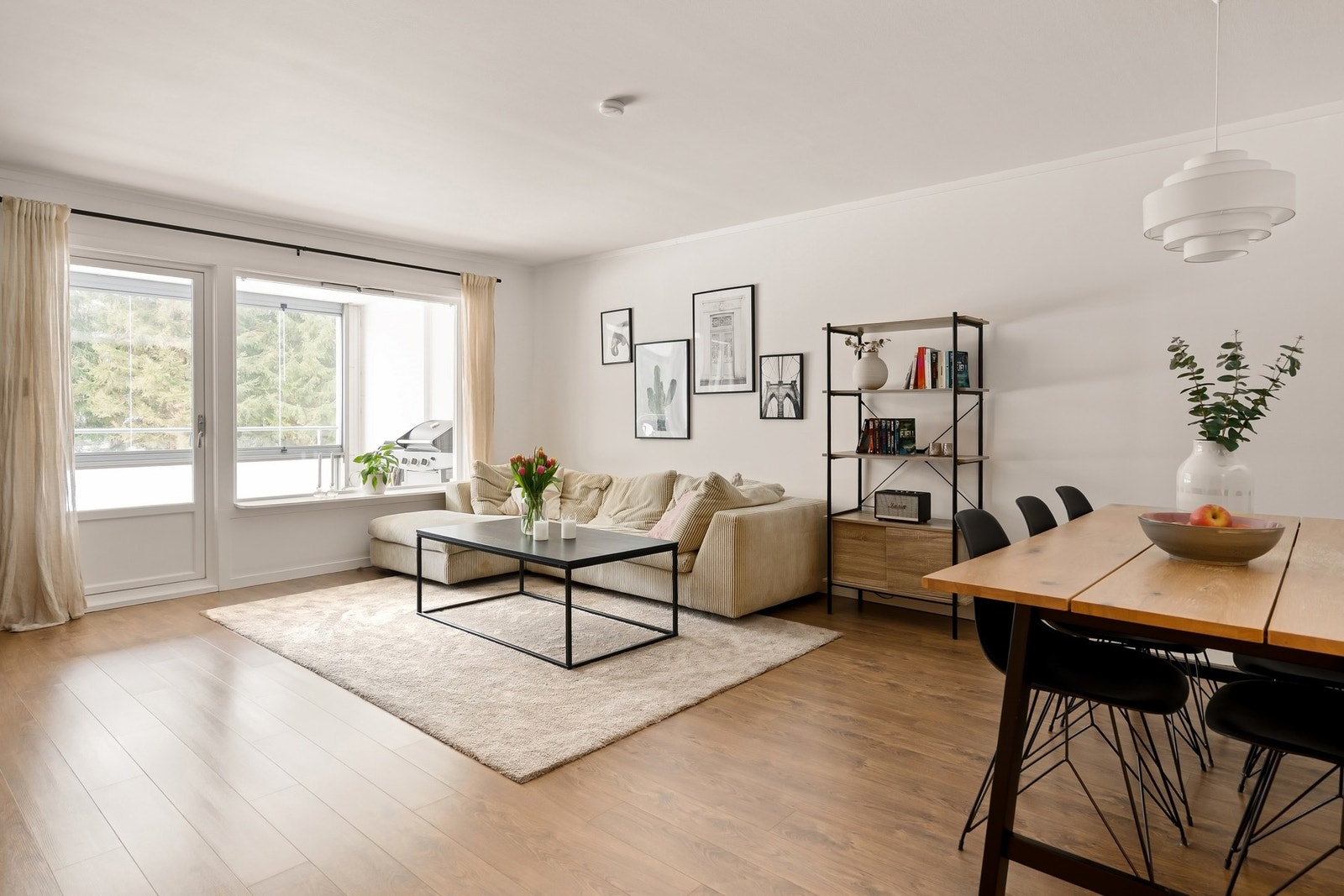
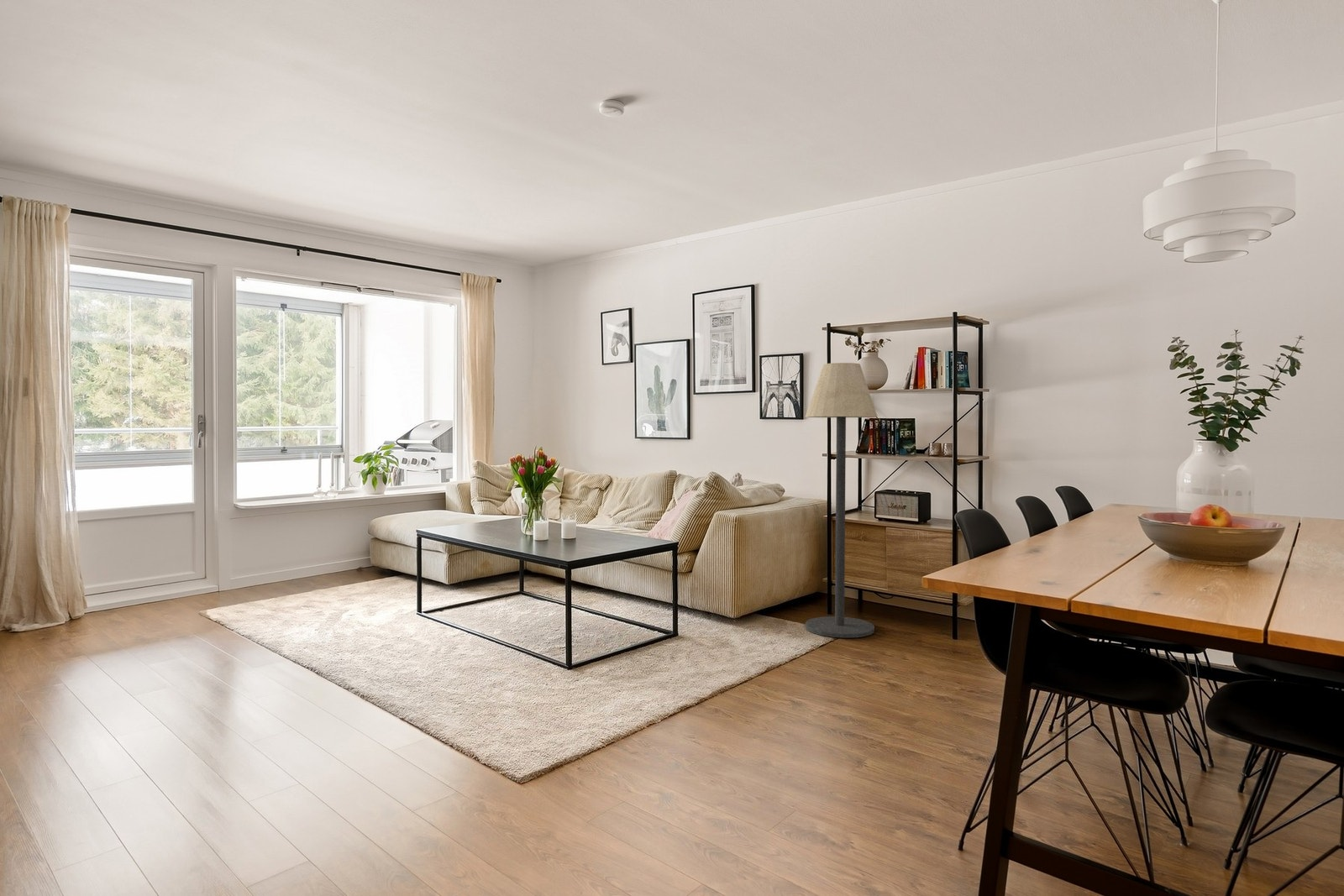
+ floor lamp (840, 496)
